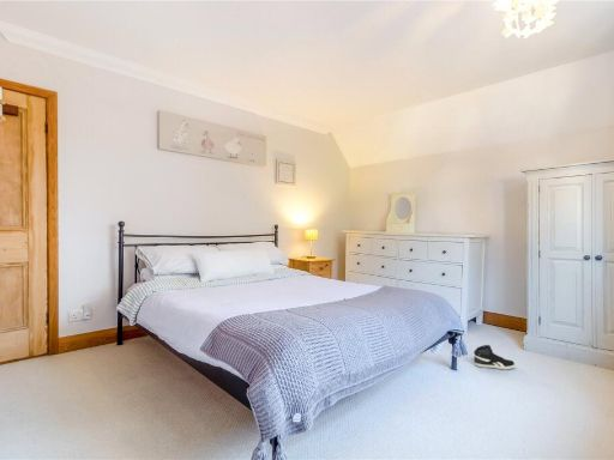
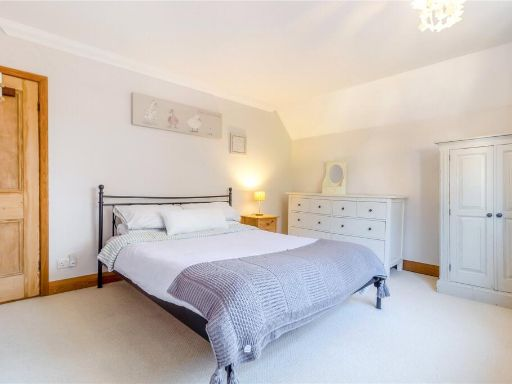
- sneaker (494, 356)
